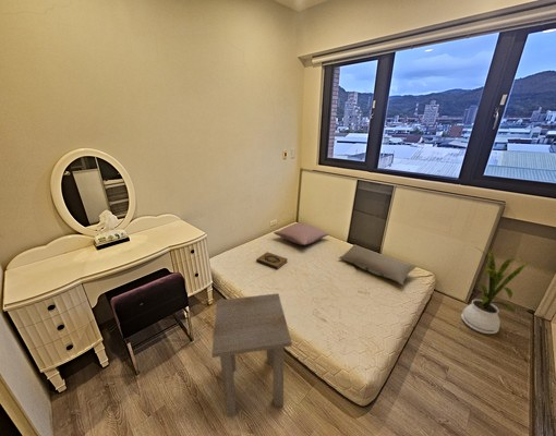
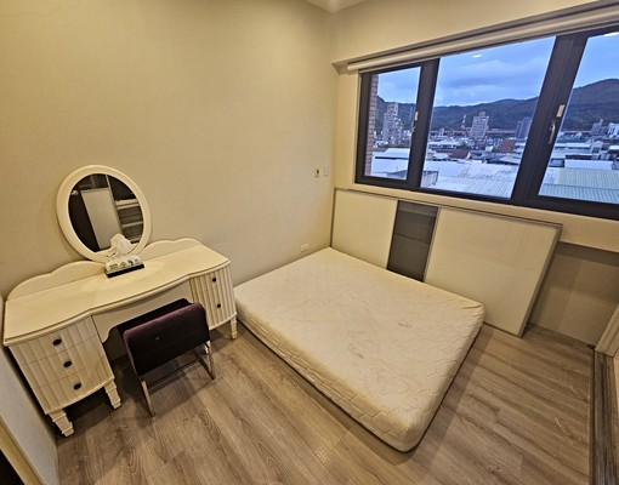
- pillow (375, 262)
- hardback book (271, 259)
- pillow (301, 232)
- house plant (492, 288)
- side table (252, 351)
